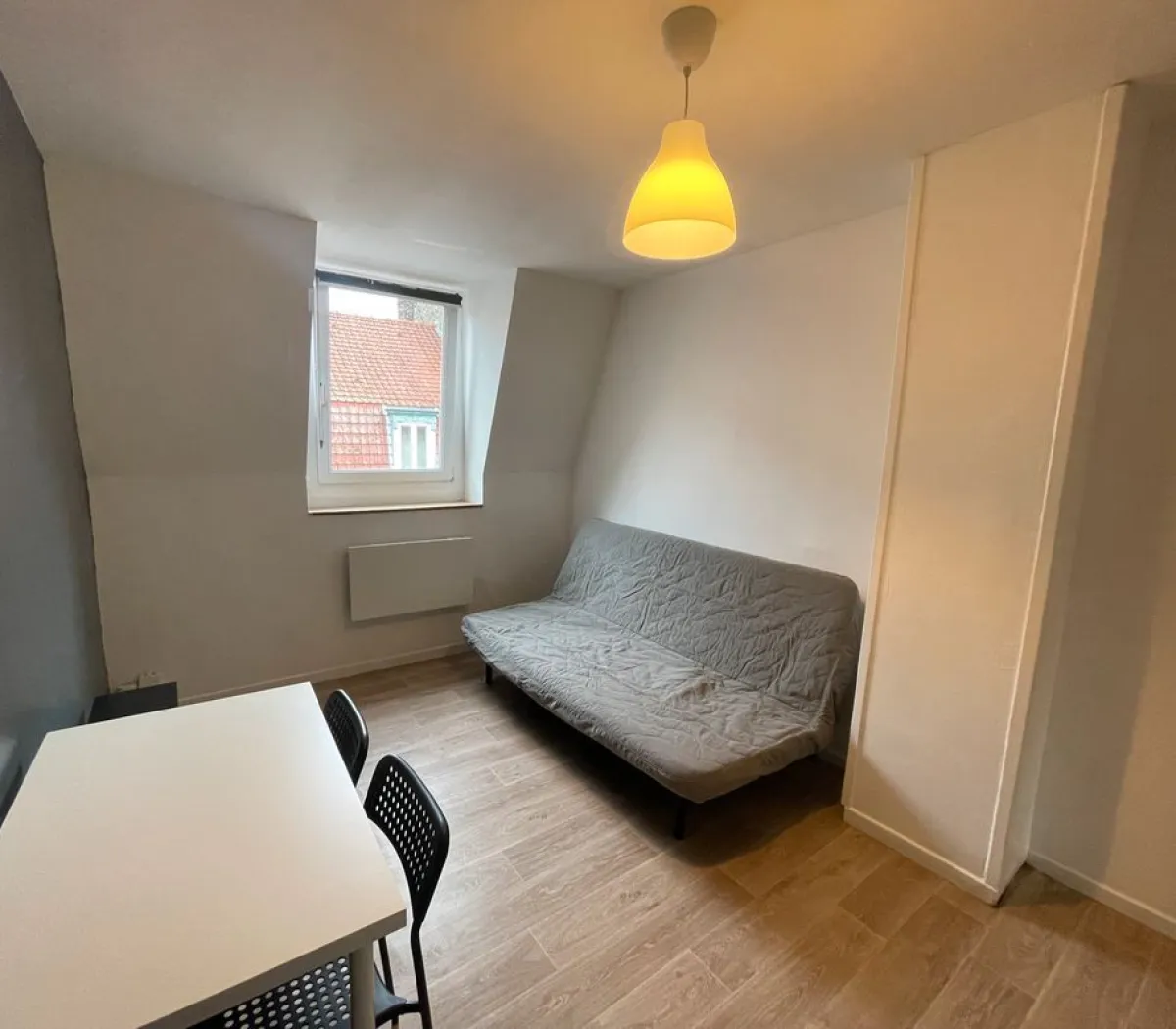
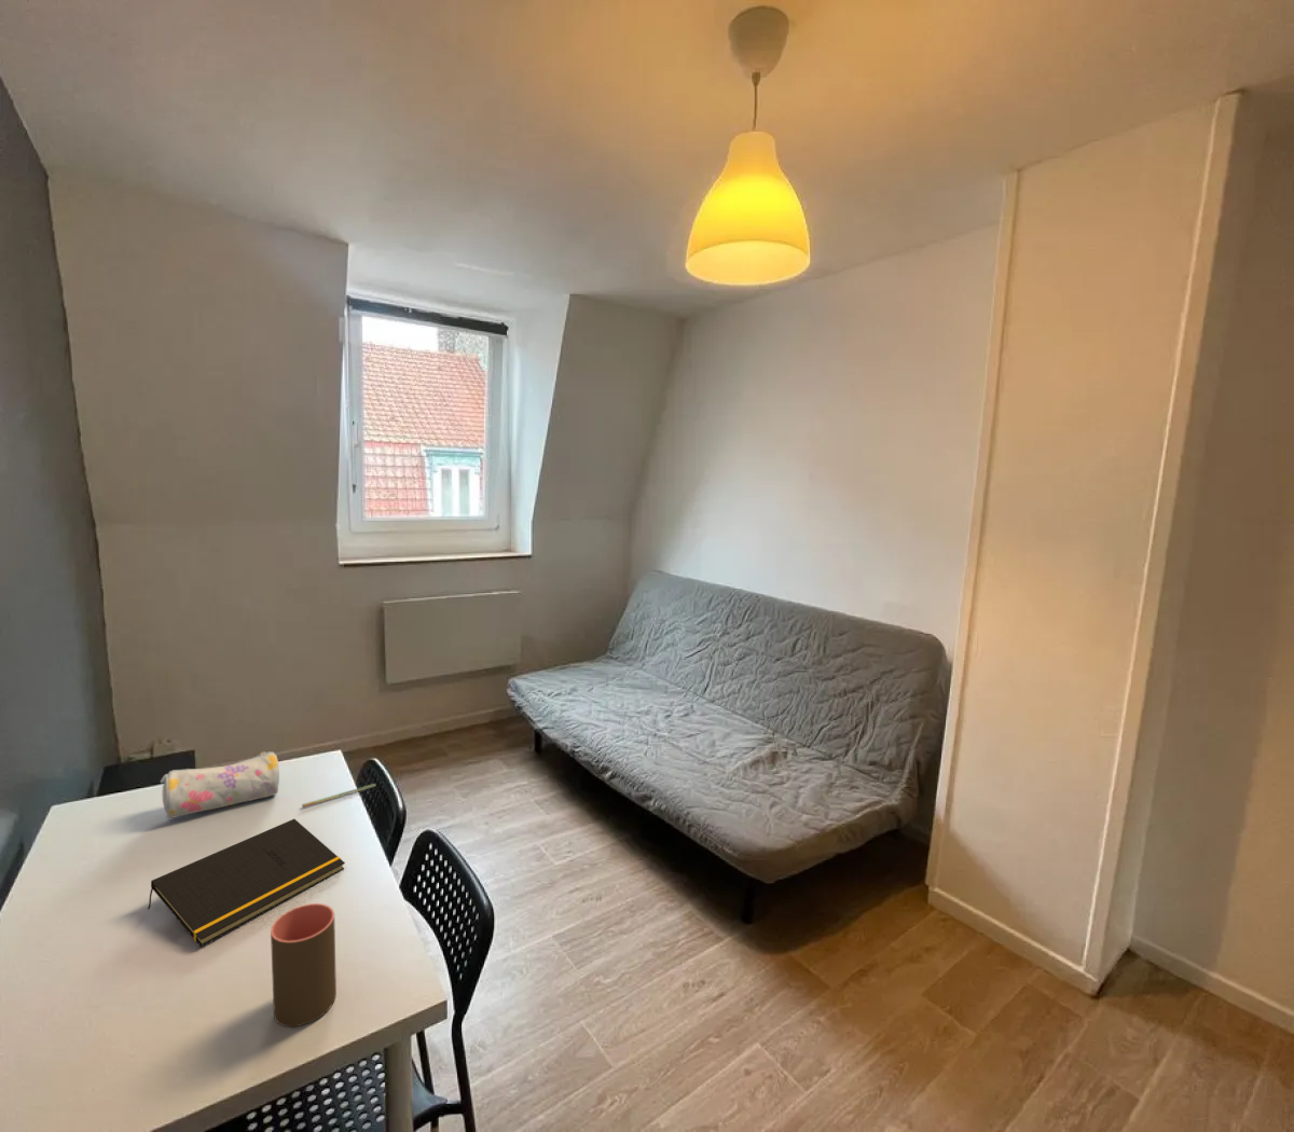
+ pencil case (223, 782)
+ notepad (253, 875)
+ cup (304, 963)
+ pen (340, 794)
